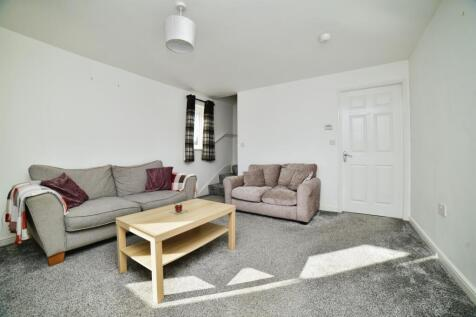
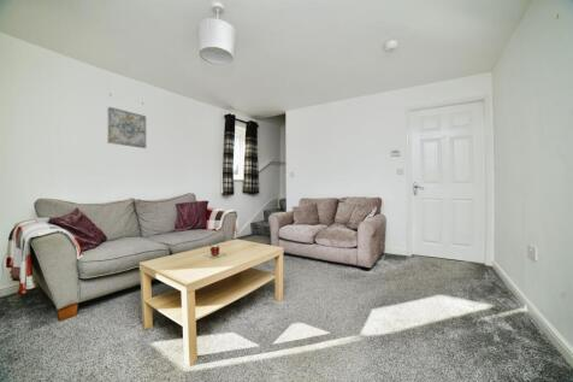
+ wall art (128, 128)
